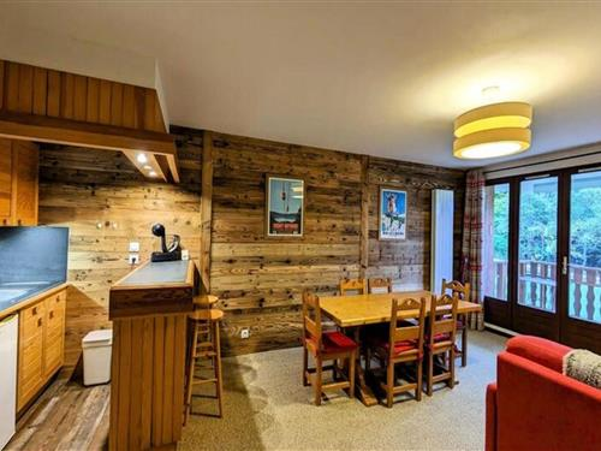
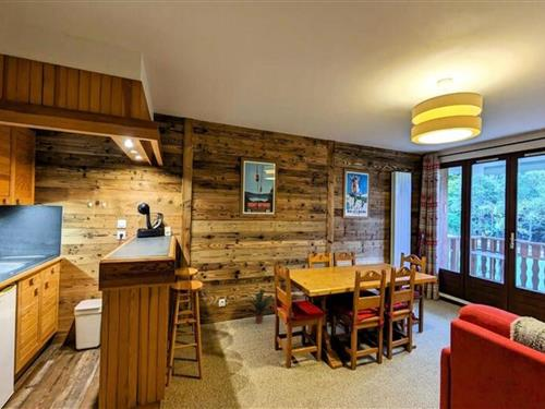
+ potted plant (257, 305)
